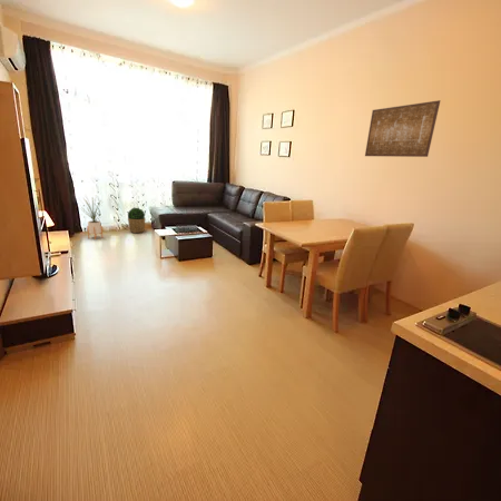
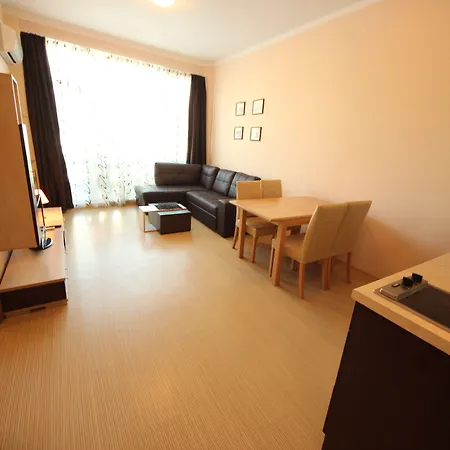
- potted plant (136, 219)
- wall art (397, 131)
- house plant (94, 216)
